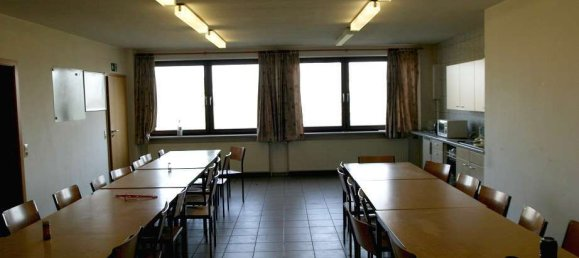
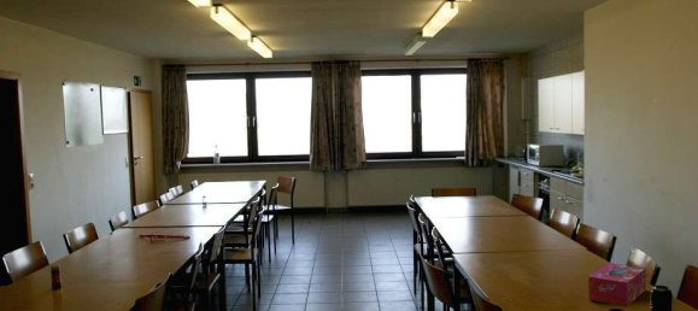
+ tissue box (617, 283)
